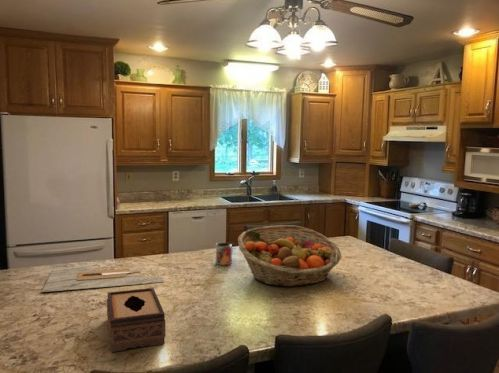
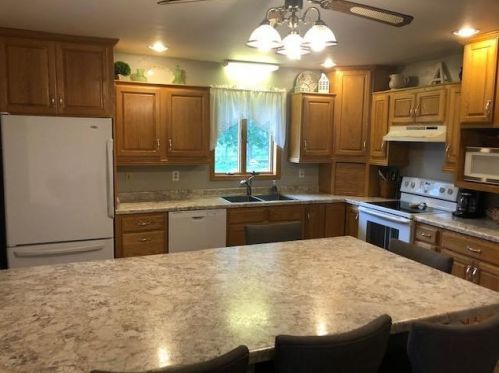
- fruit basket (289, 254)
- cutting board (106, 273)
- mug (225, 253)
- tissue box (134, 316)
